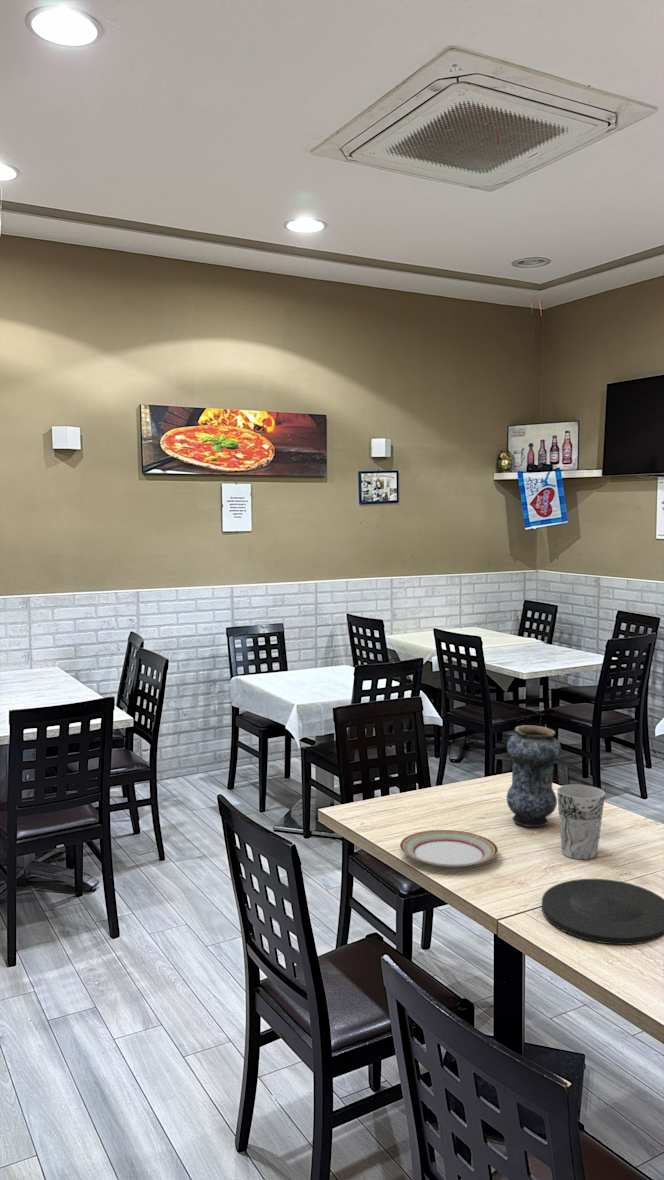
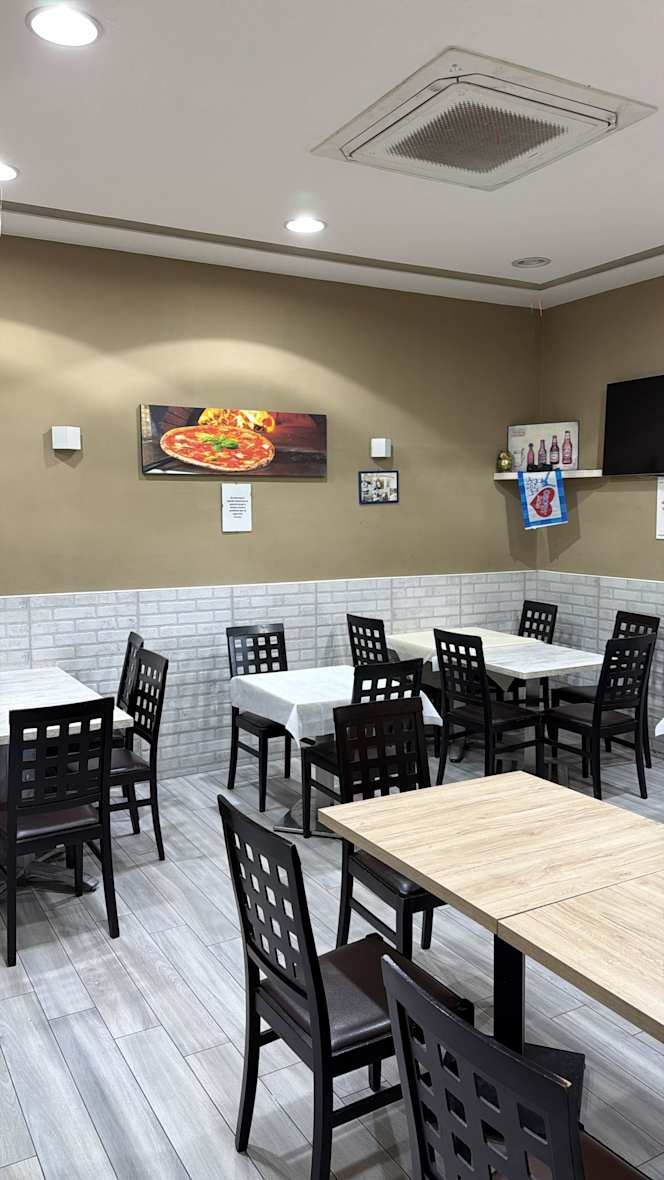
- cup (580, 822)
- plate (606, 904)
- vase (533, 776)
- plate (448, 850)
